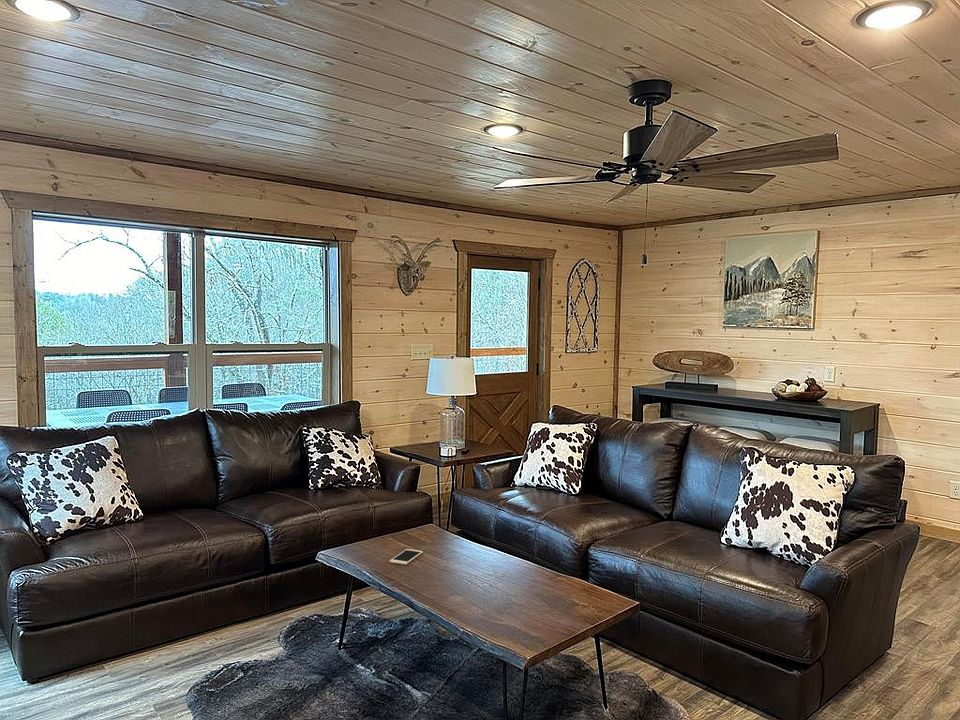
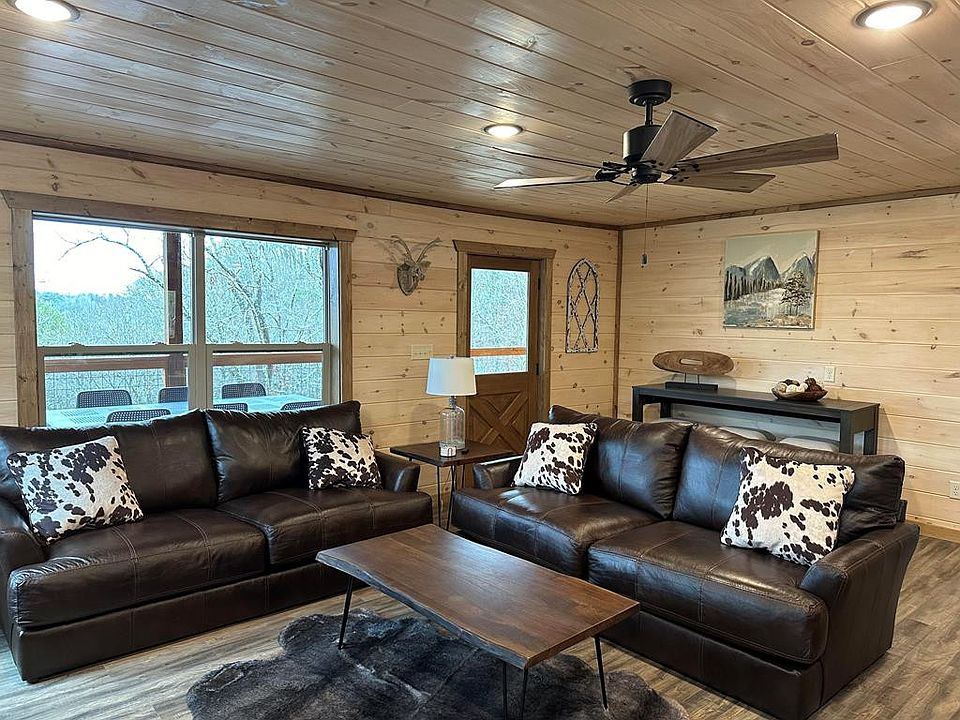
- cell phone (406, 556)
